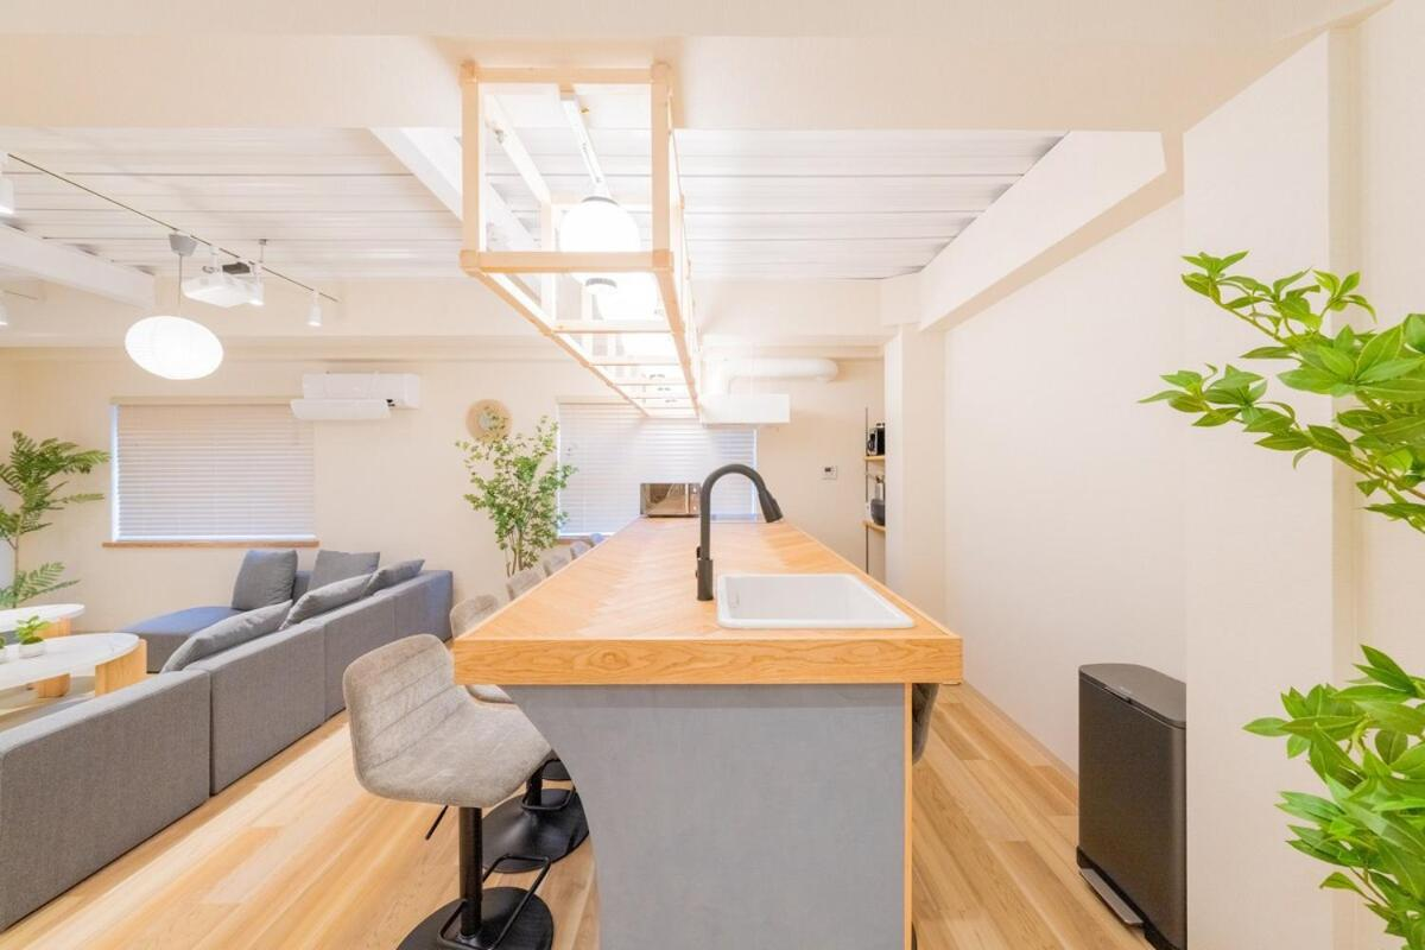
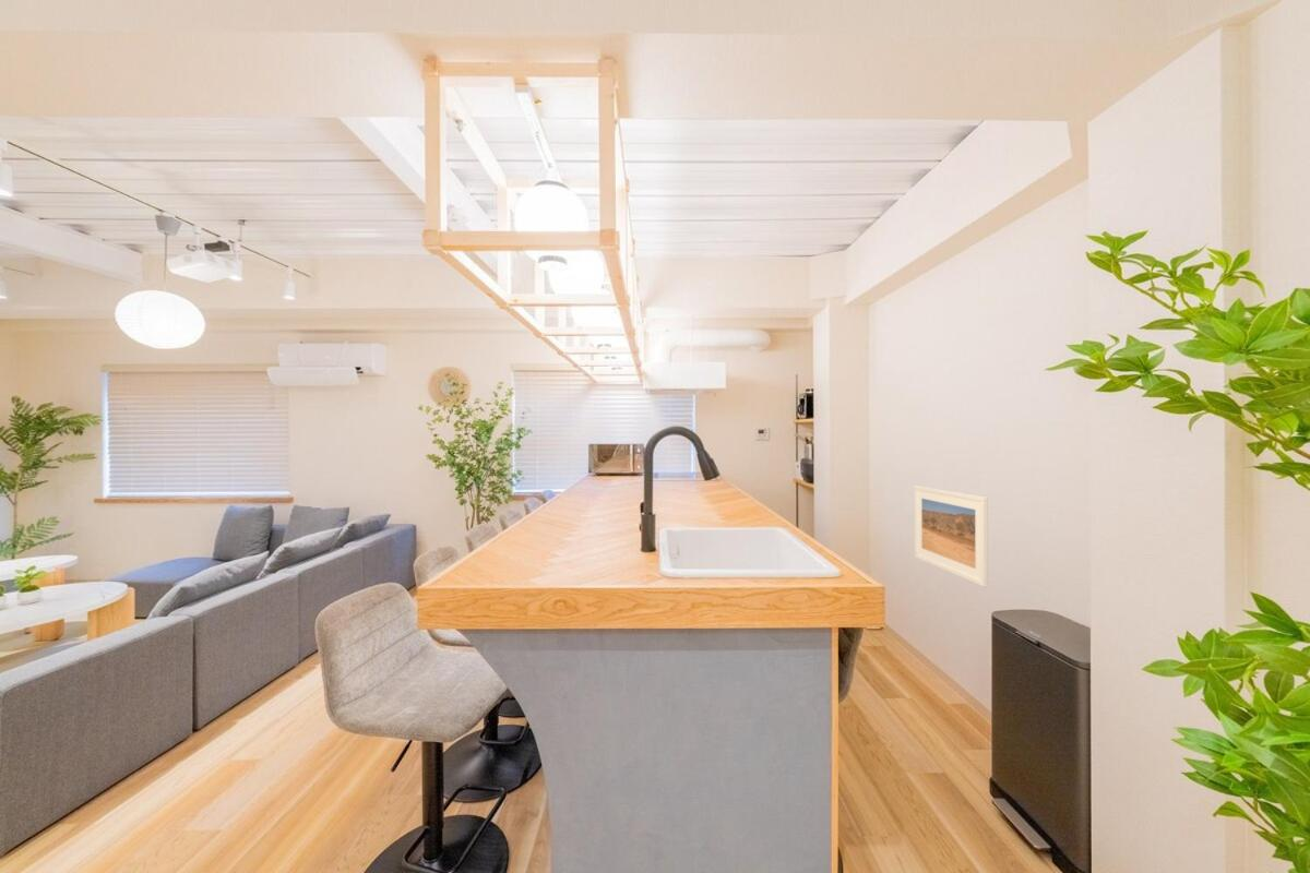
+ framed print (946, 530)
